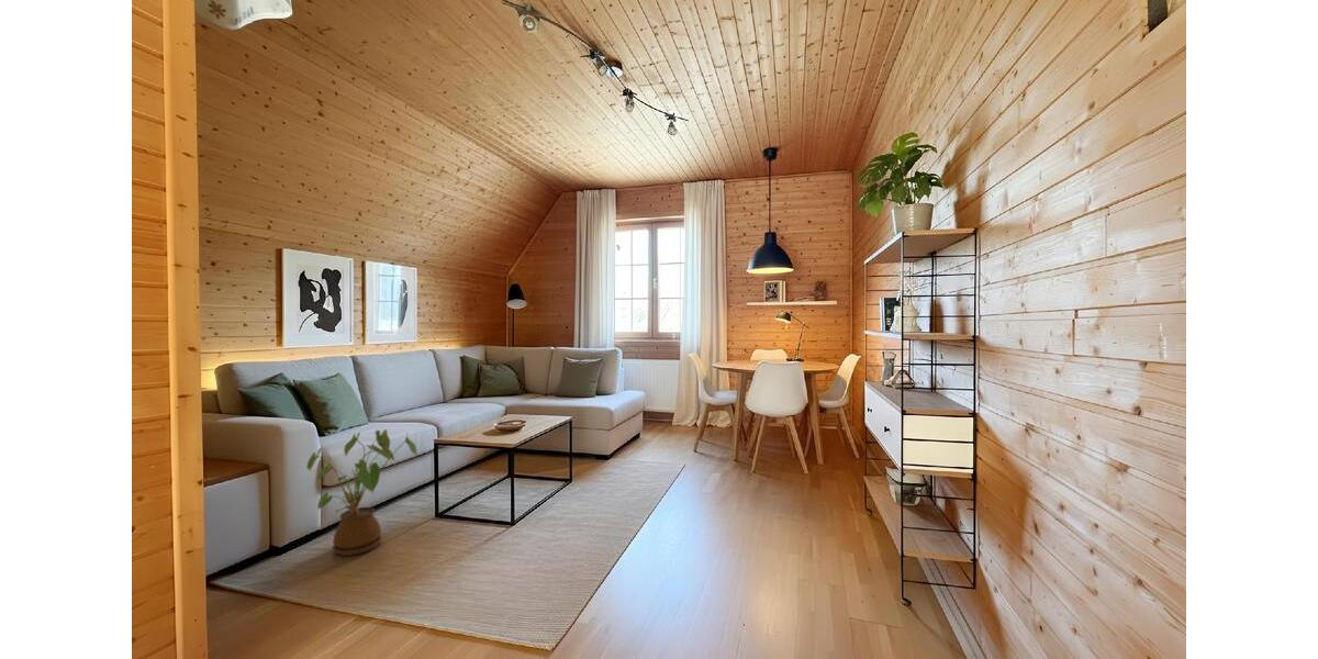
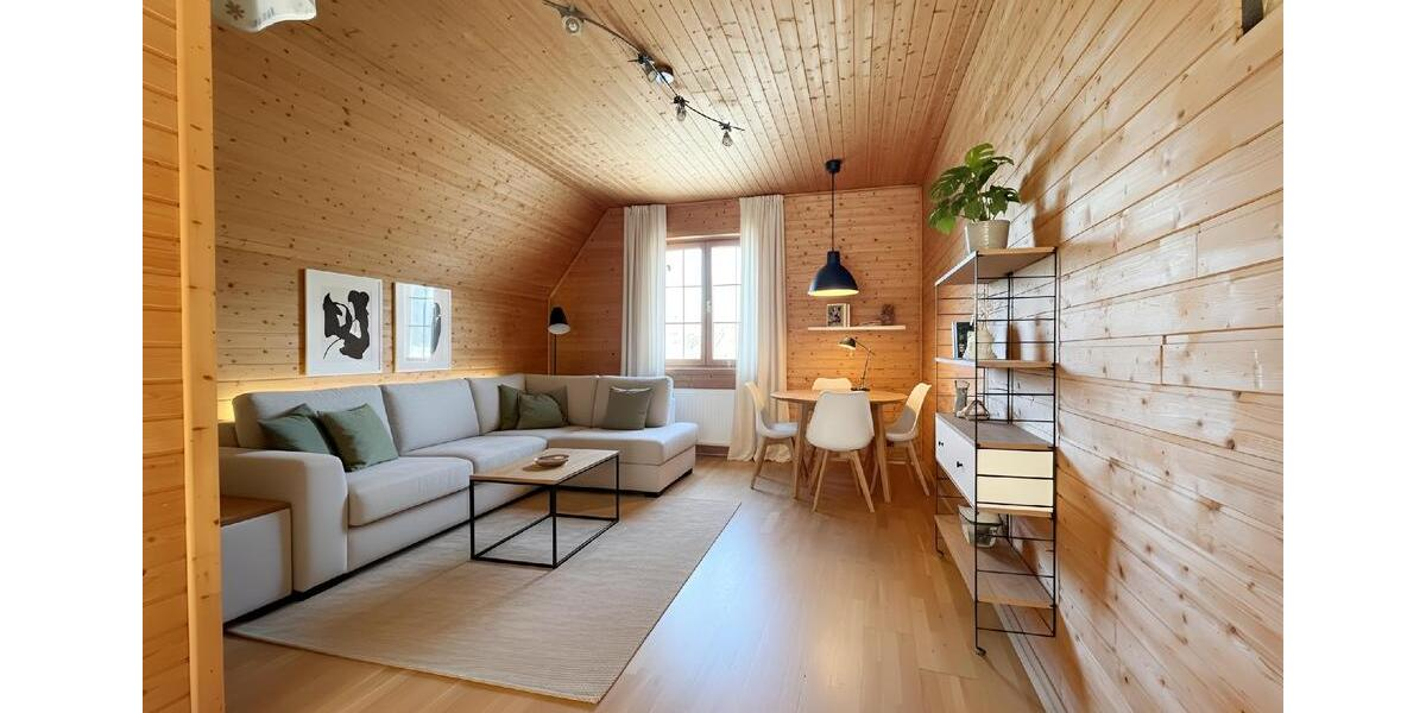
- house plant (362, 492)
